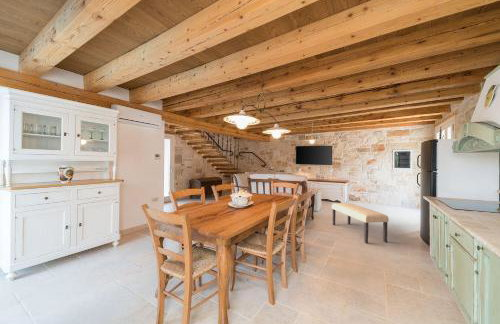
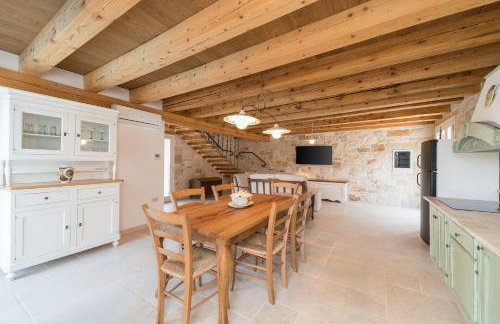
- bench (356, 218)
